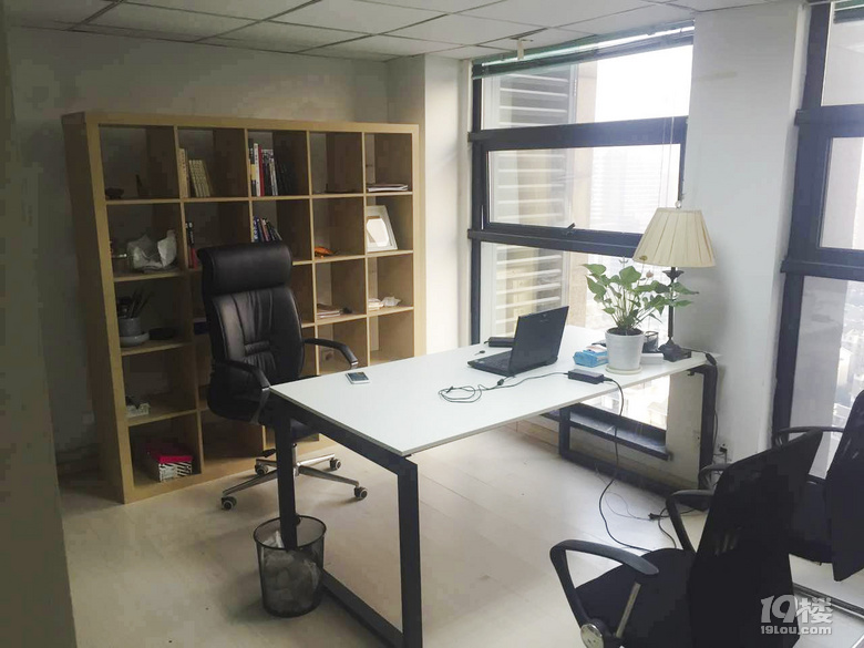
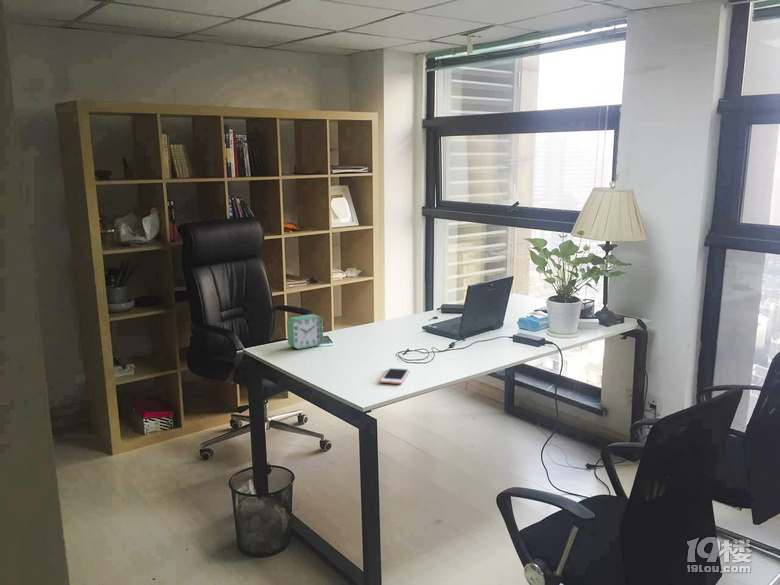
+ alarm clock (304, 331)
+ cell phone (395, 375)
